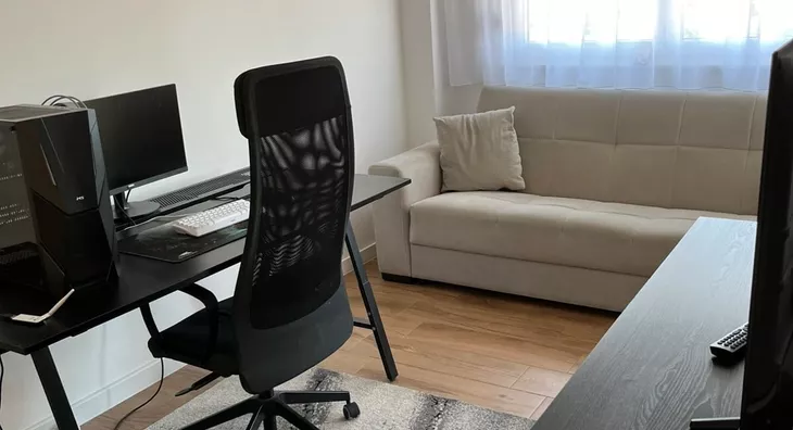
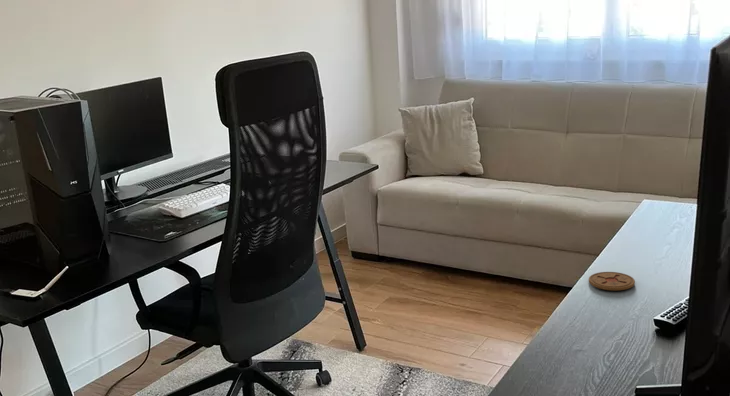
+ coaster (611, 280)
